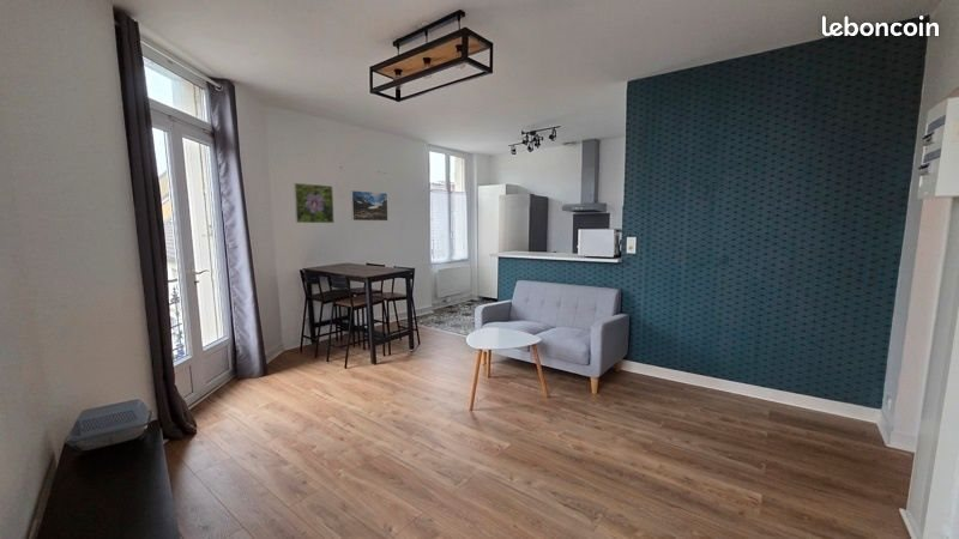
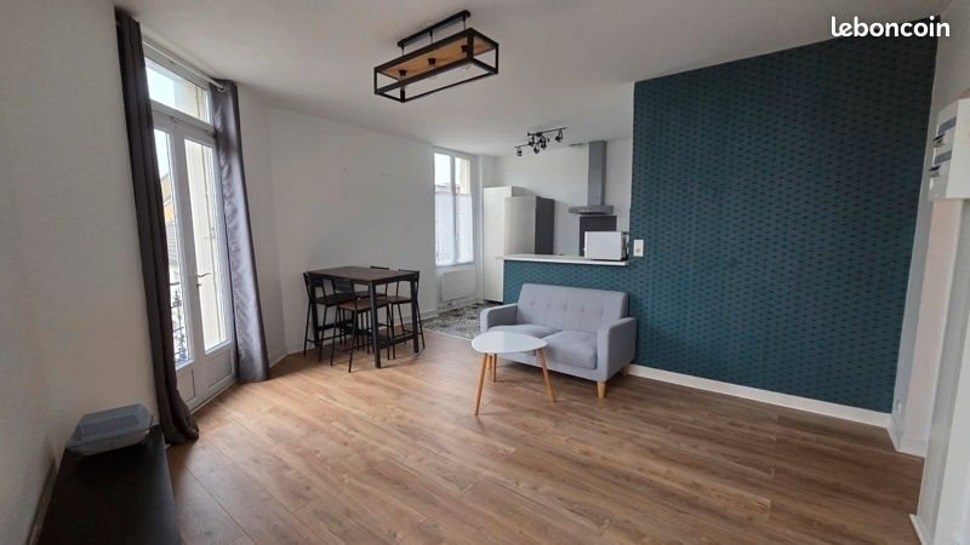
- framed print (369, 206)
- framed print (314, 204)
